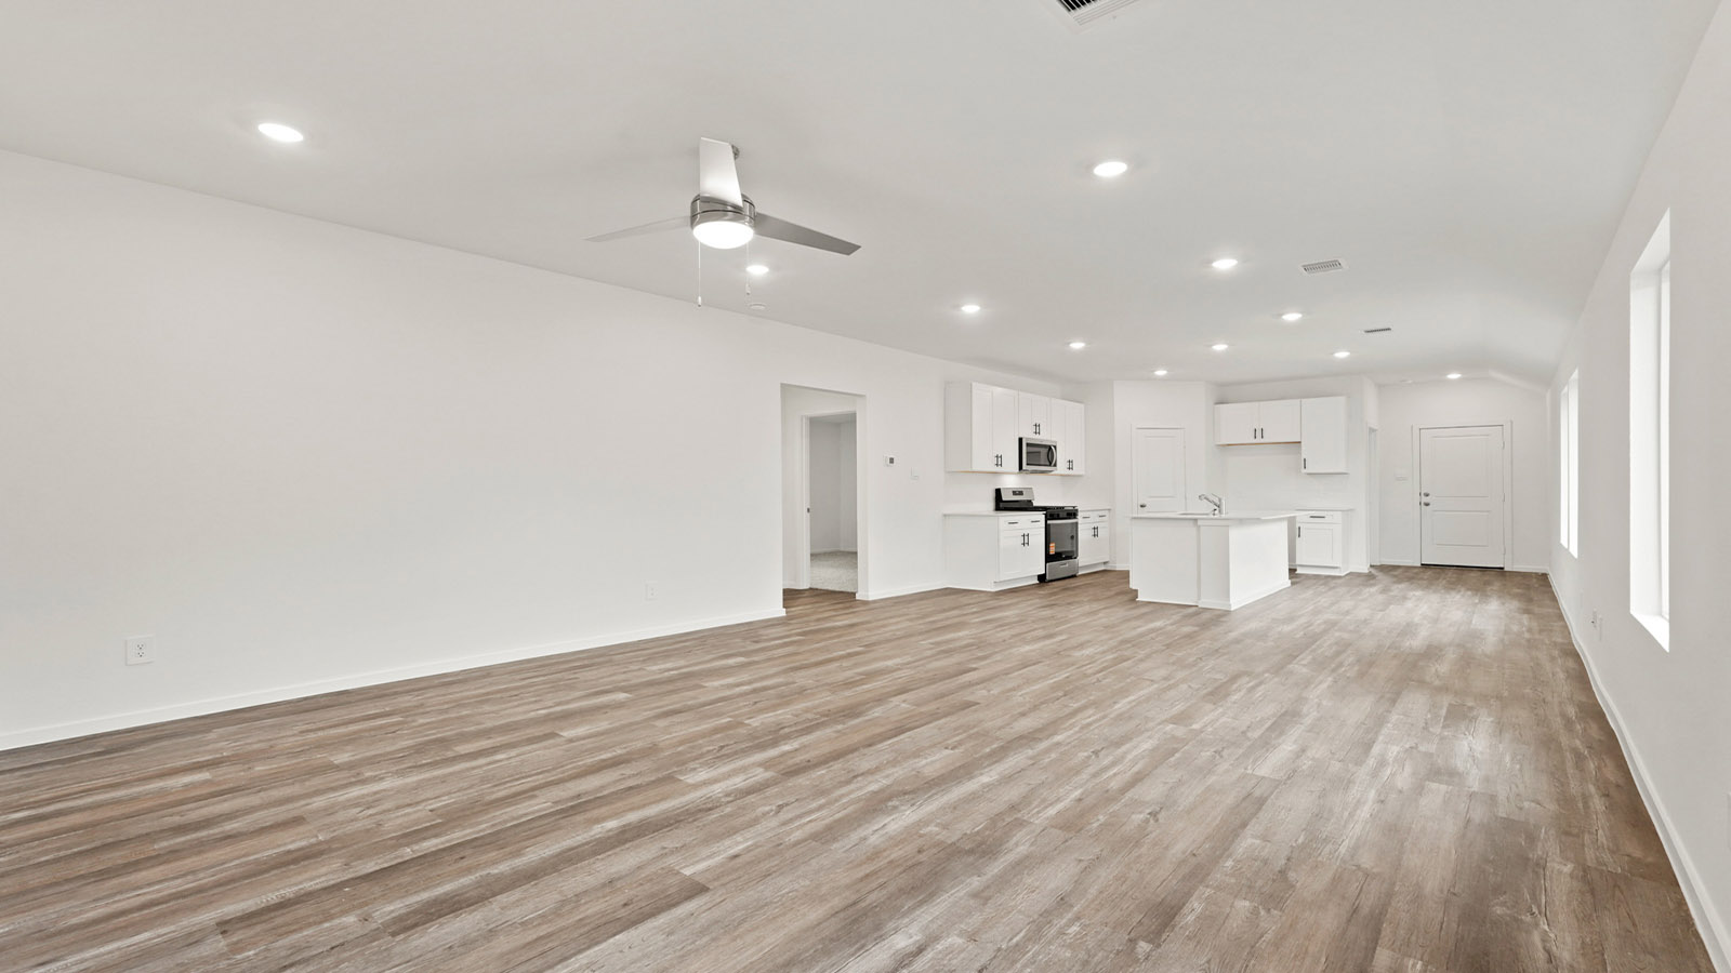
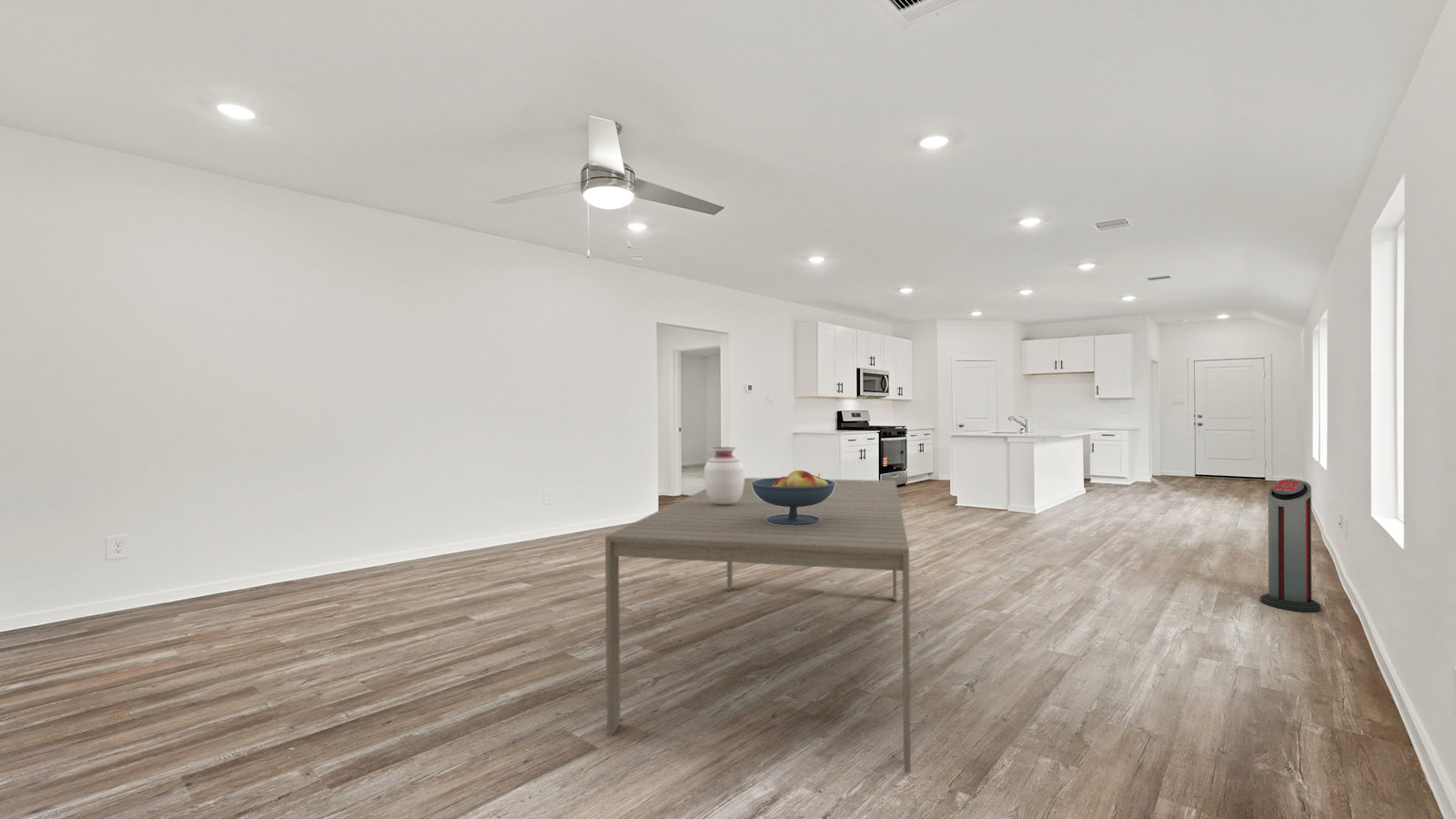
+ dining table (788, 564)
+ vase (723, 475)
+ air purifier (1289, 541)
+ fruit bowl (793, 493)
